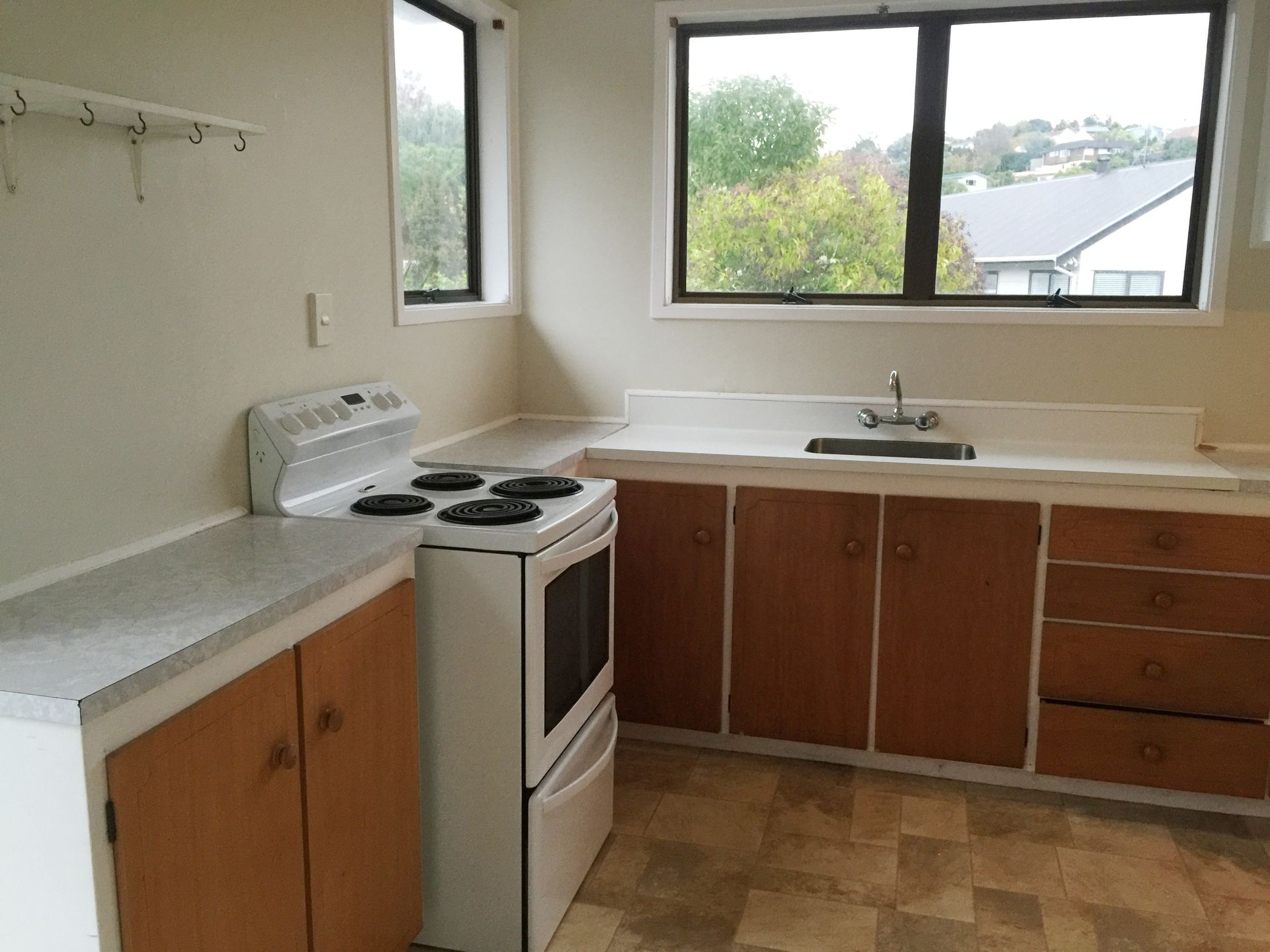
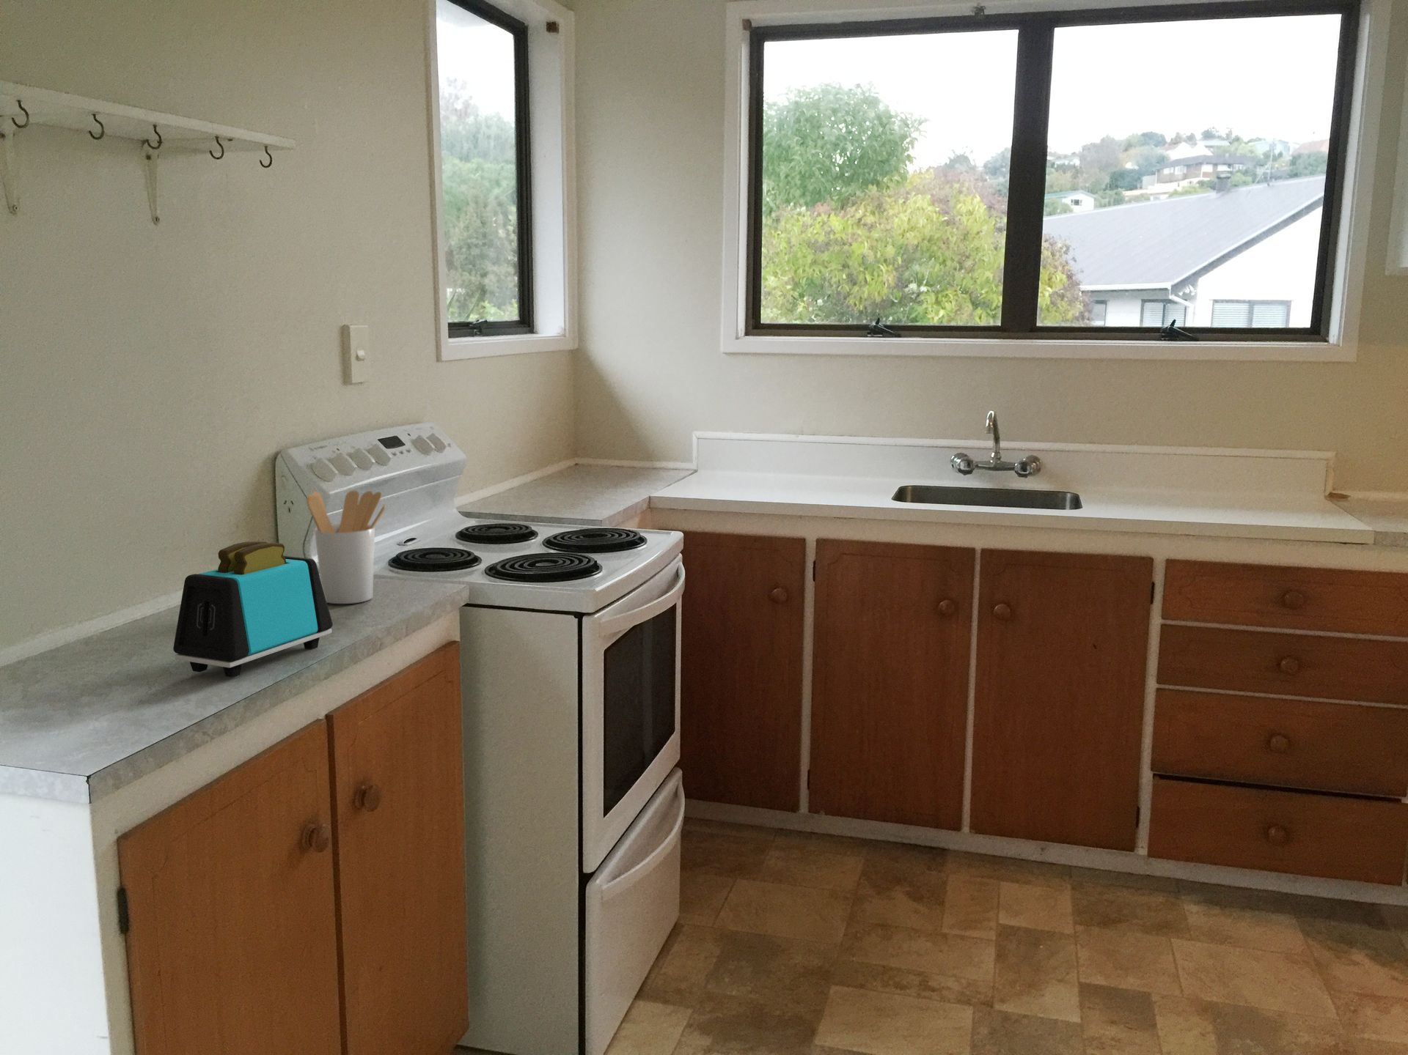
+ toaster (255, 602)
+ utensil holder (351, 543)
